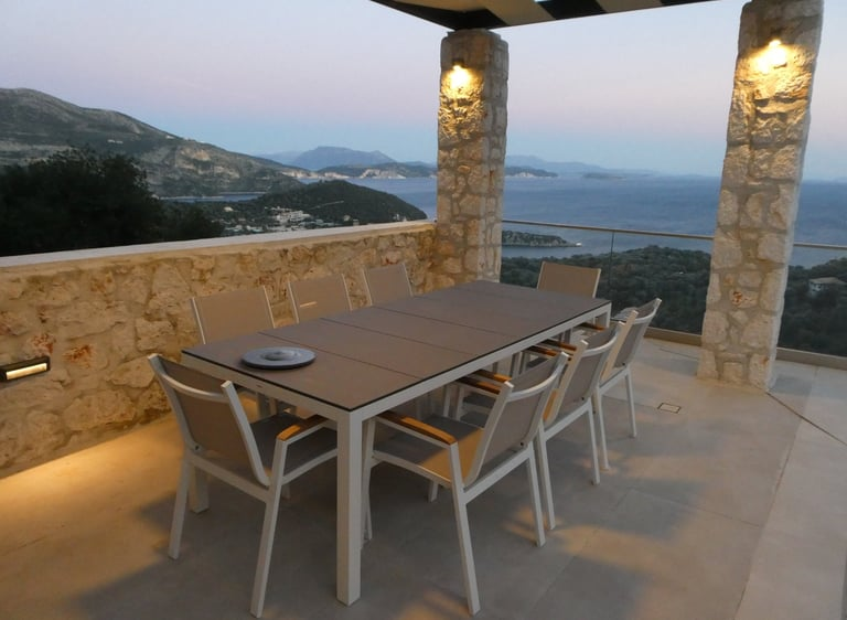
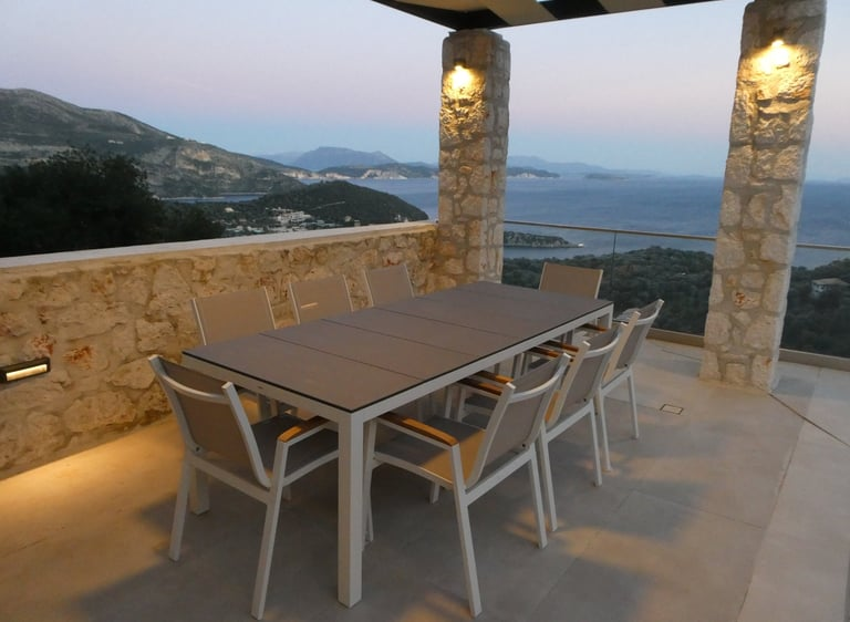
- plate (279, 354)
